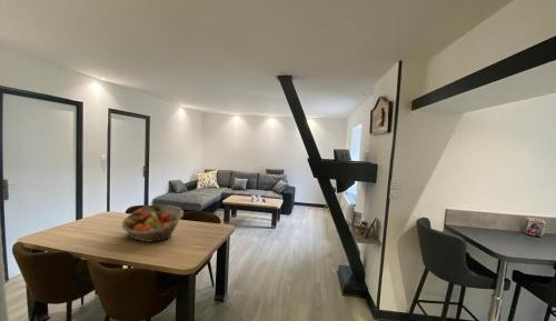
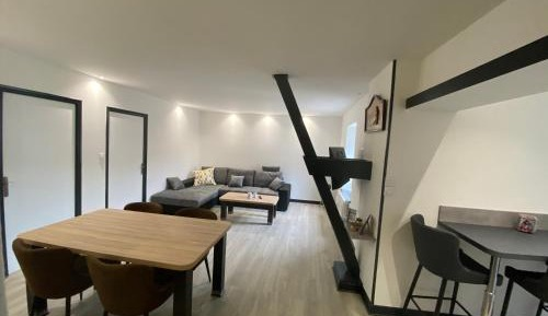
- fruit basket (152, 222)
